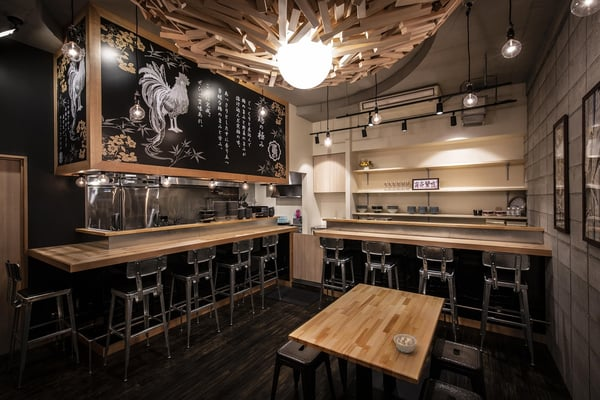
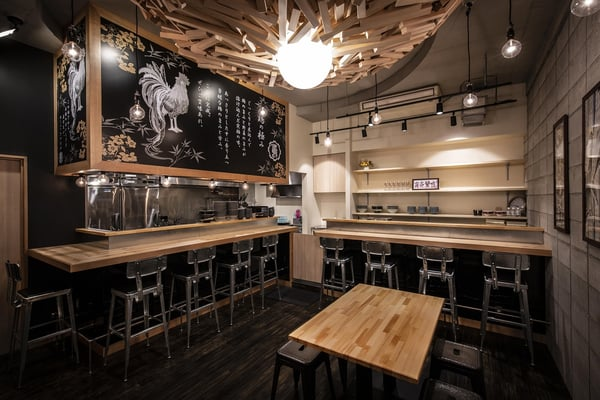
- legume (405, 342)
